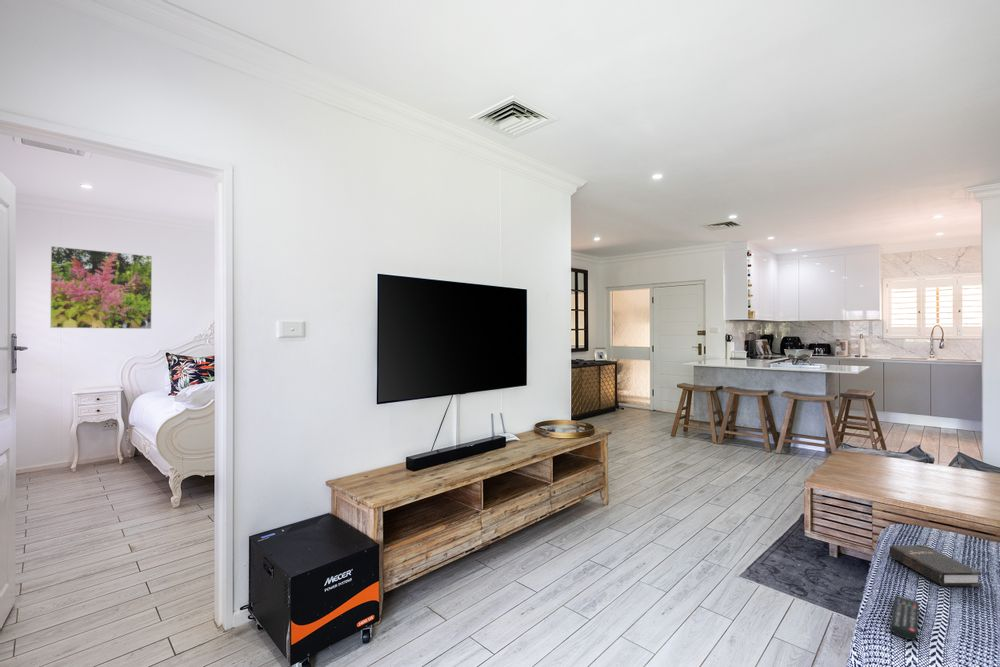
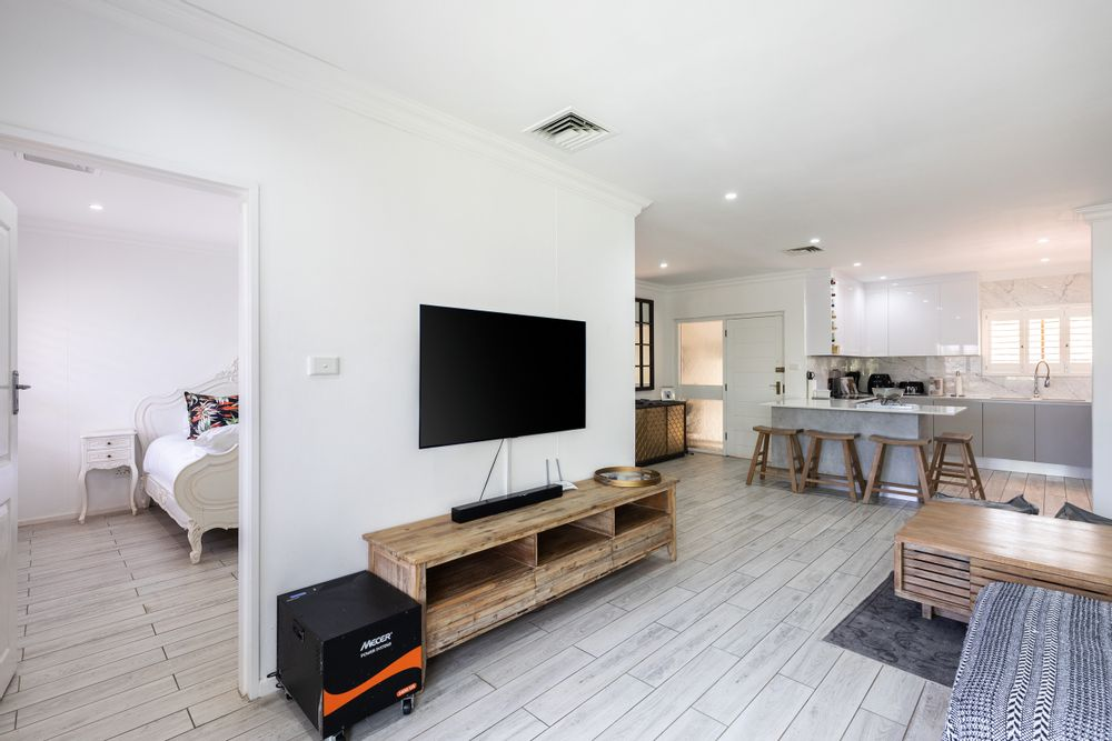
- remote control (905, 616)
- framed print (103, 289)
- hardback book (932, 564)
